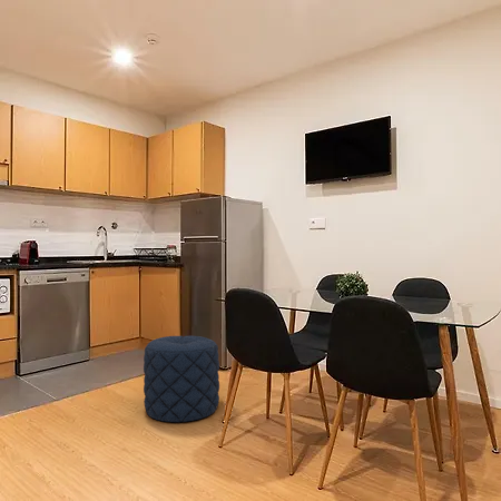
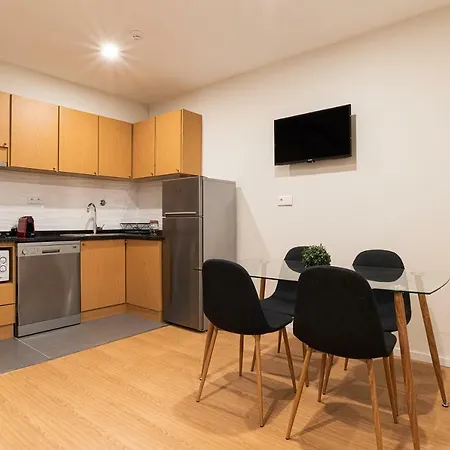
- pouf (181, 373)
